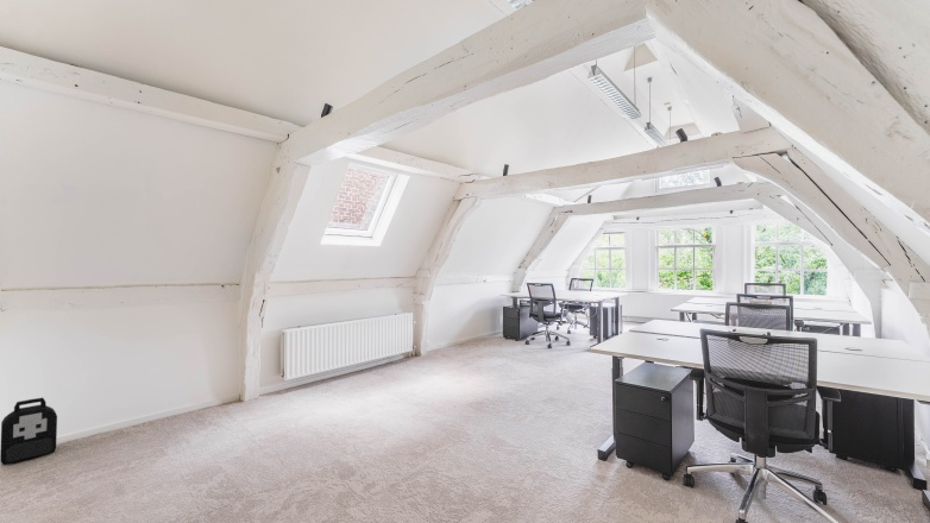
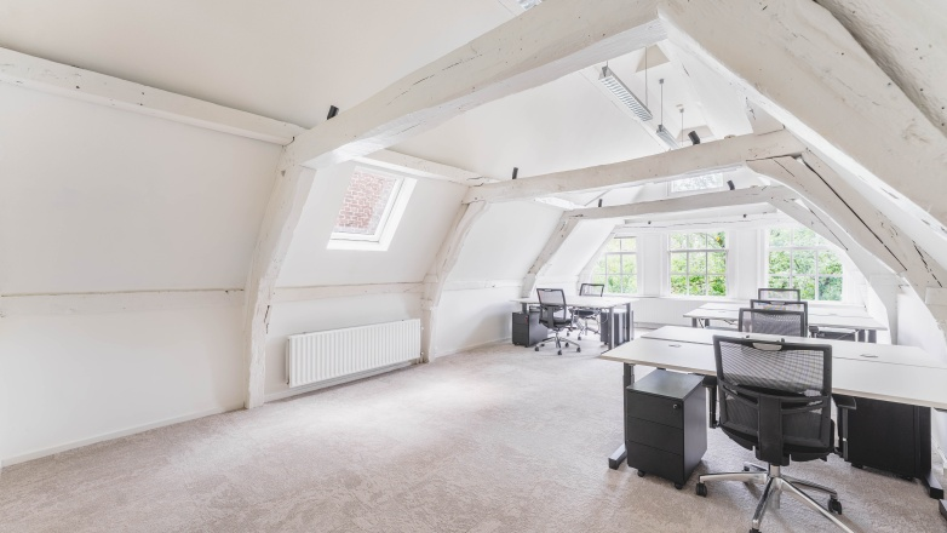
- backpack (29, 427)
